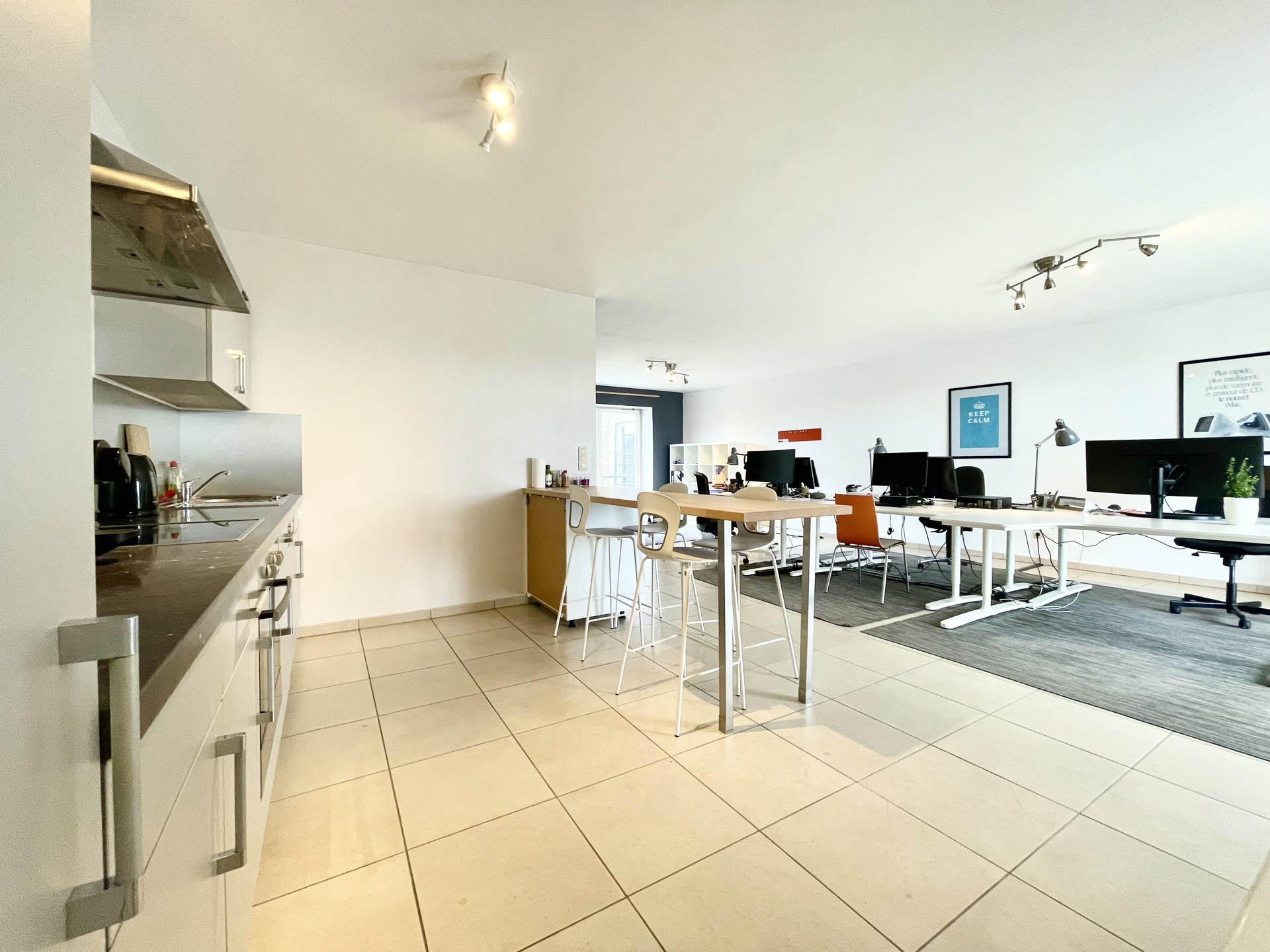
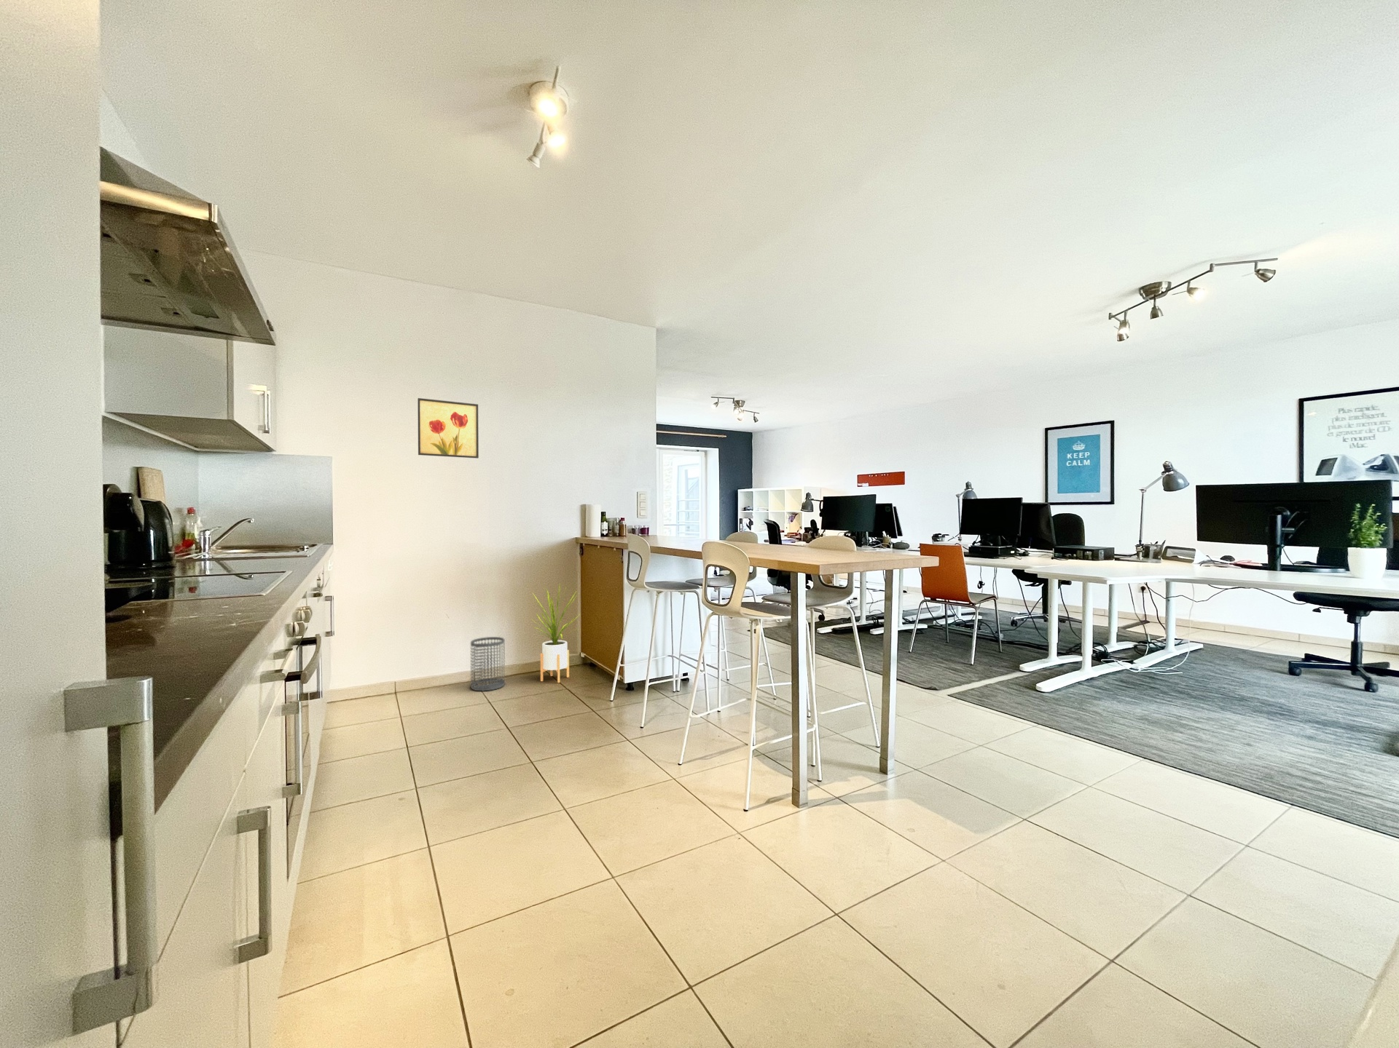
+ house plant (555, 631)
+ wastebasket (488, 663)
+ wall art (448, 428)
